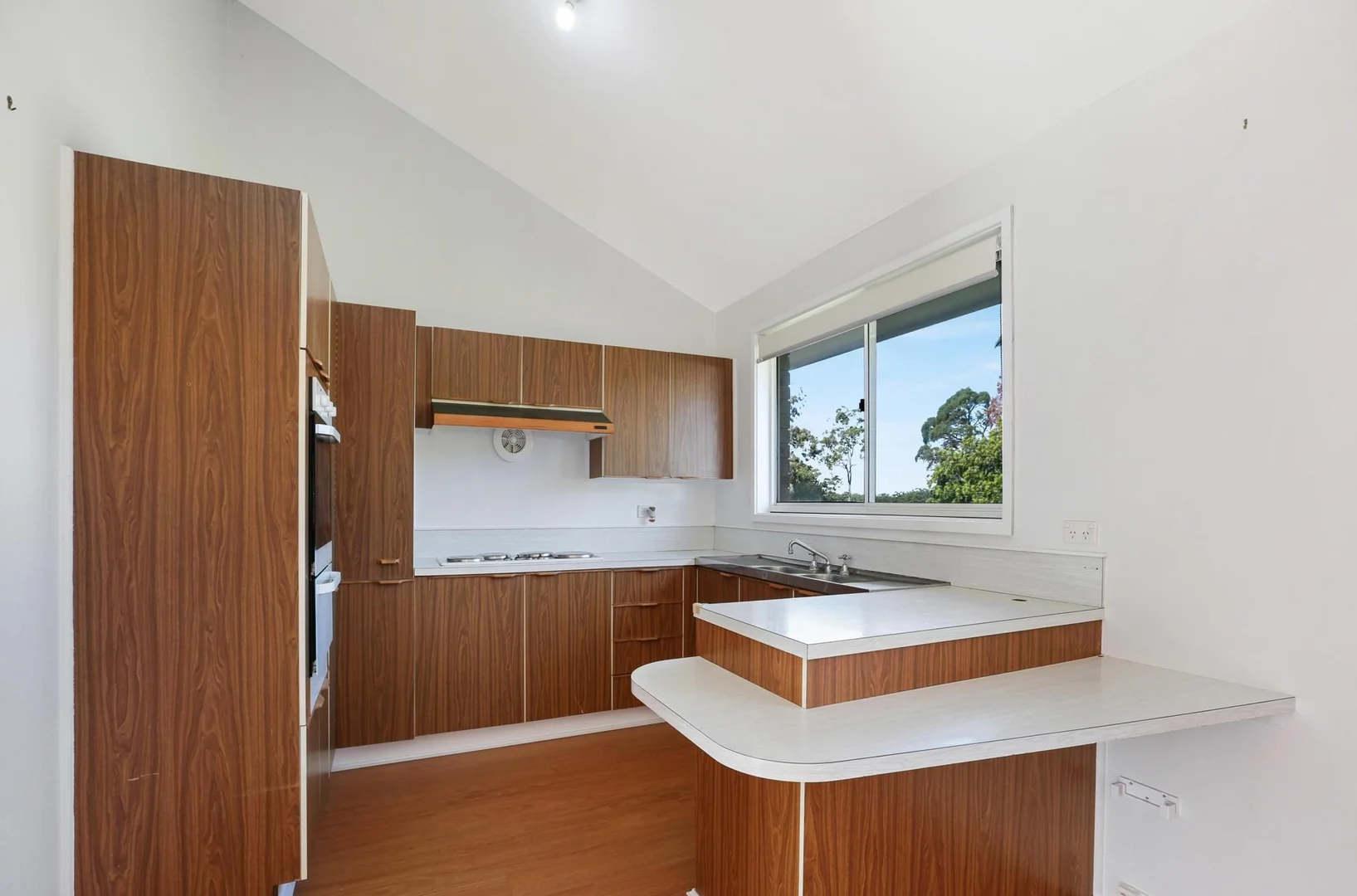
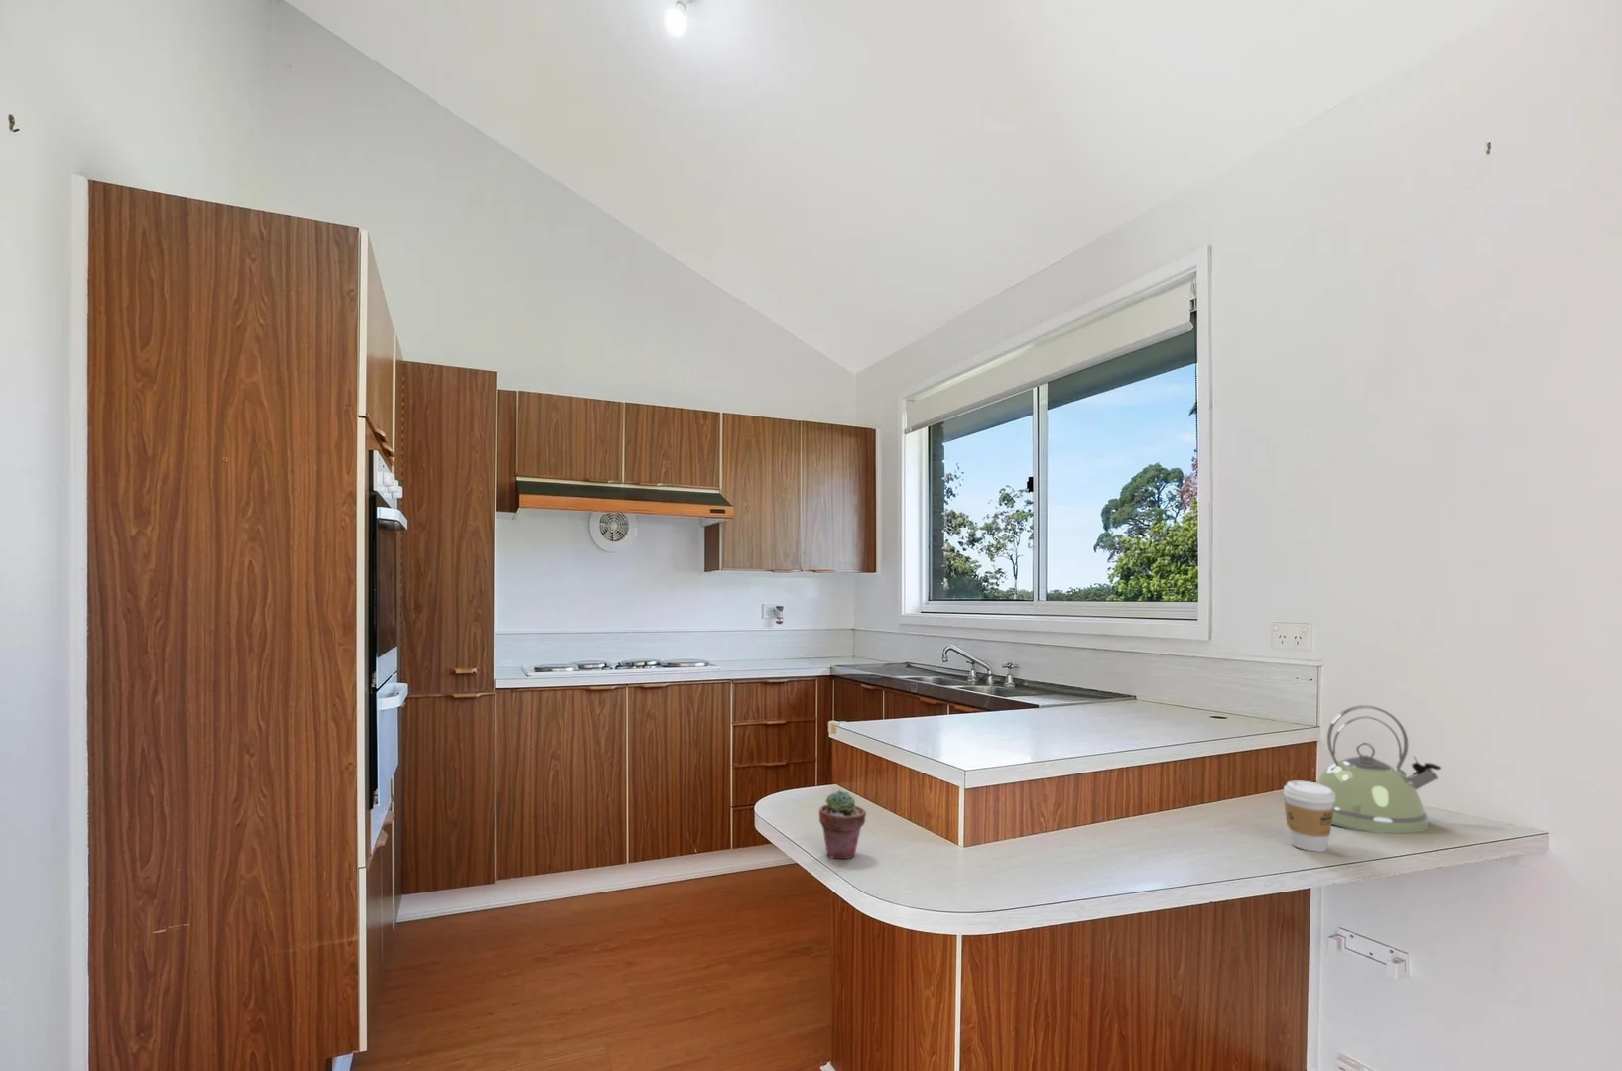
+ potted succulent (841, 822)
+ coffee cup (1309, 815)
+ kettle (1375, 761)
